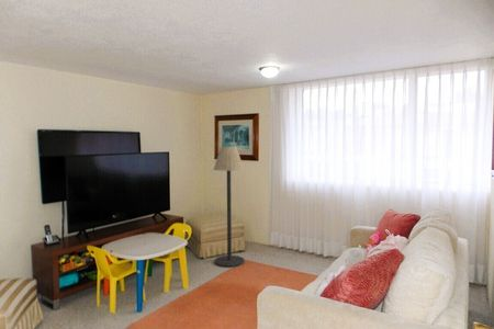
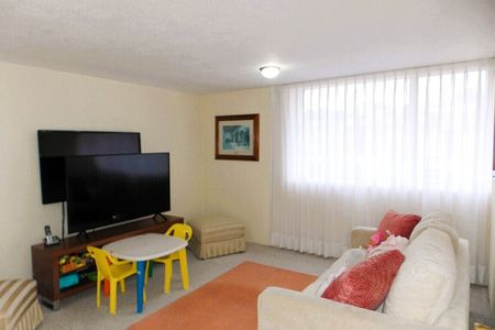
- floor lamp (228, 204)
